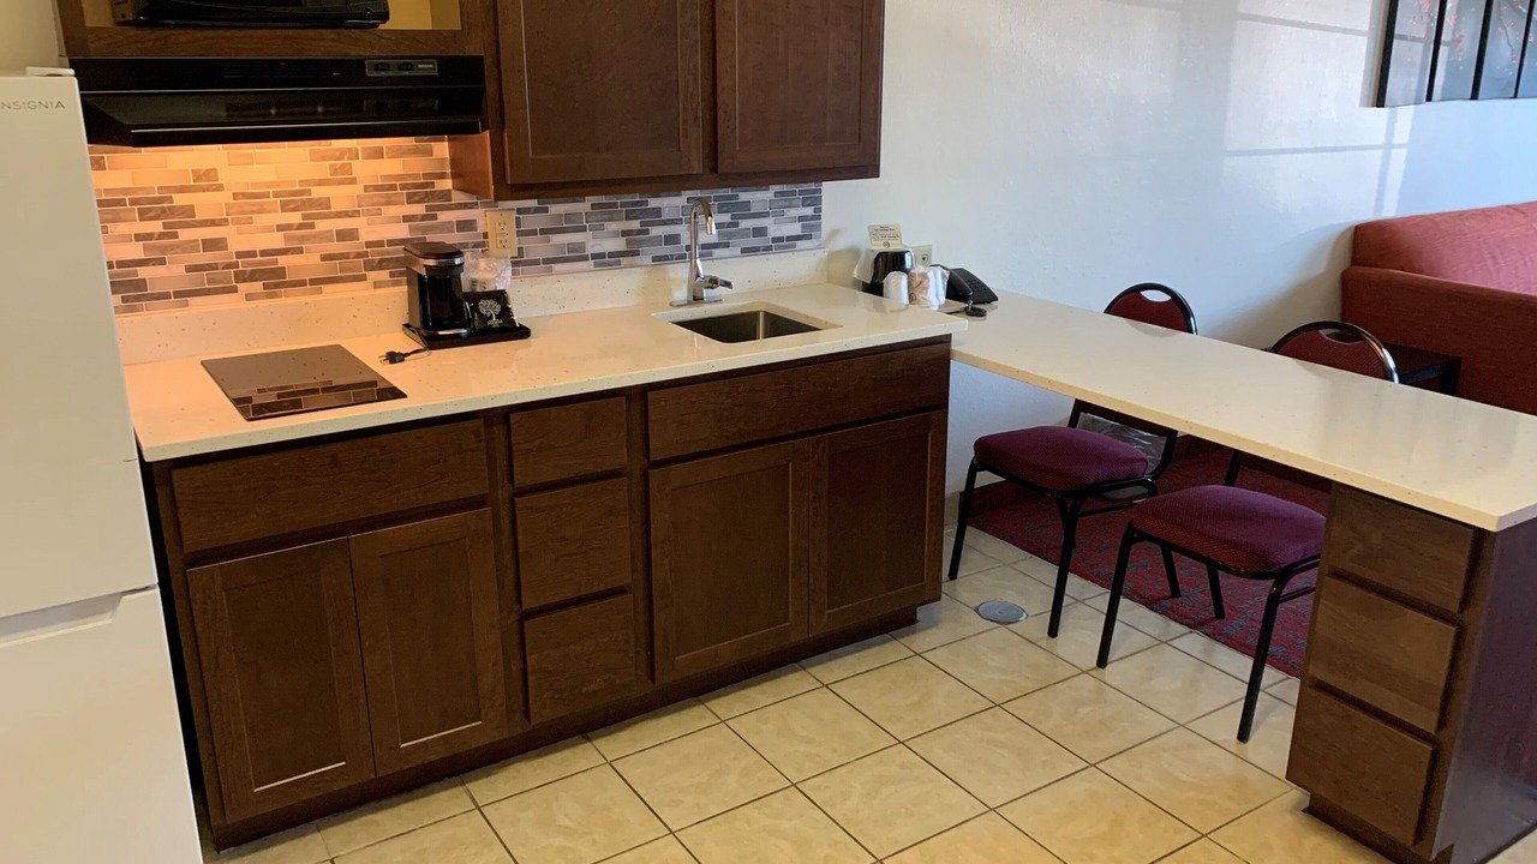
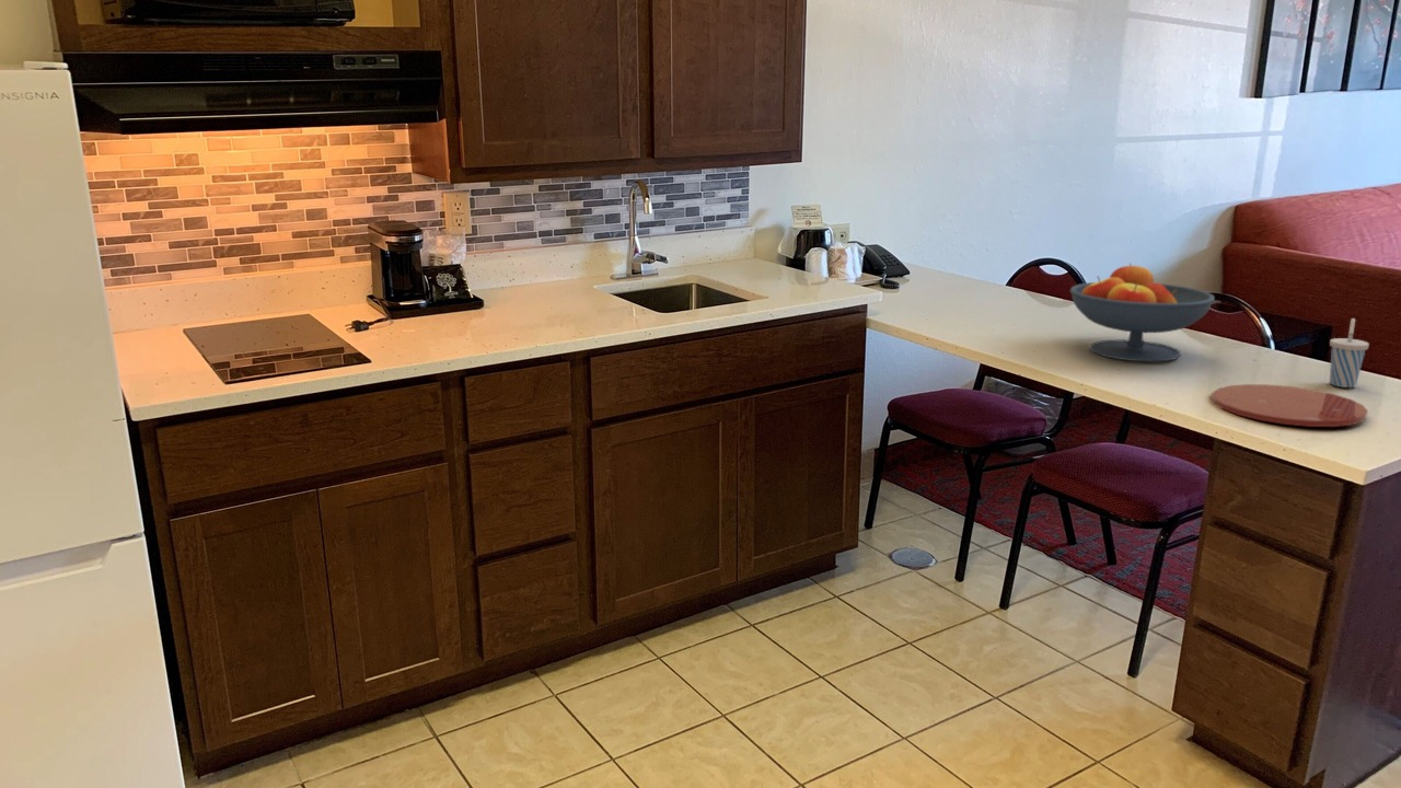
+ cup (1347, 351)
+ plate (1287, 404)
+ fruit bowl (1138, 311)
